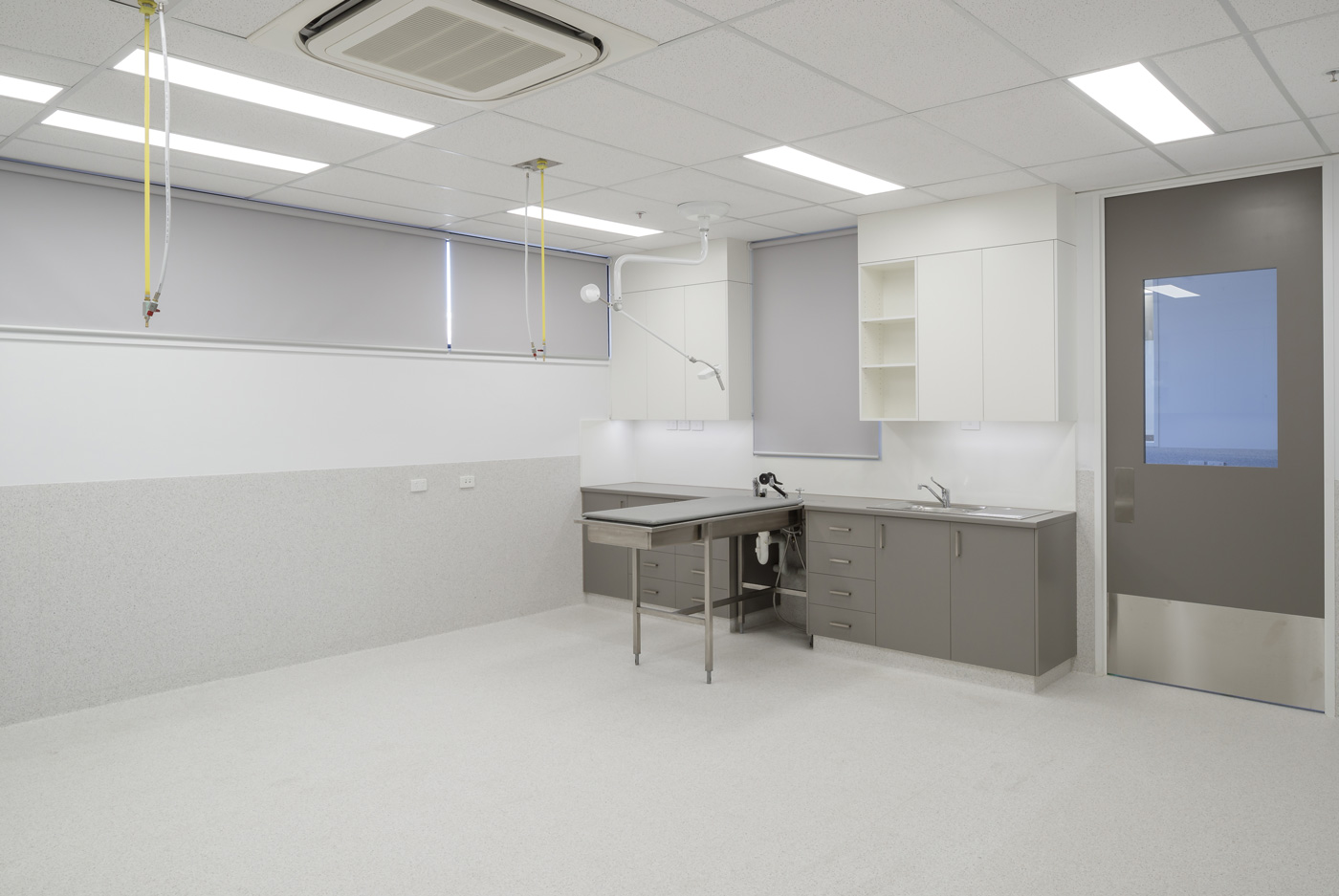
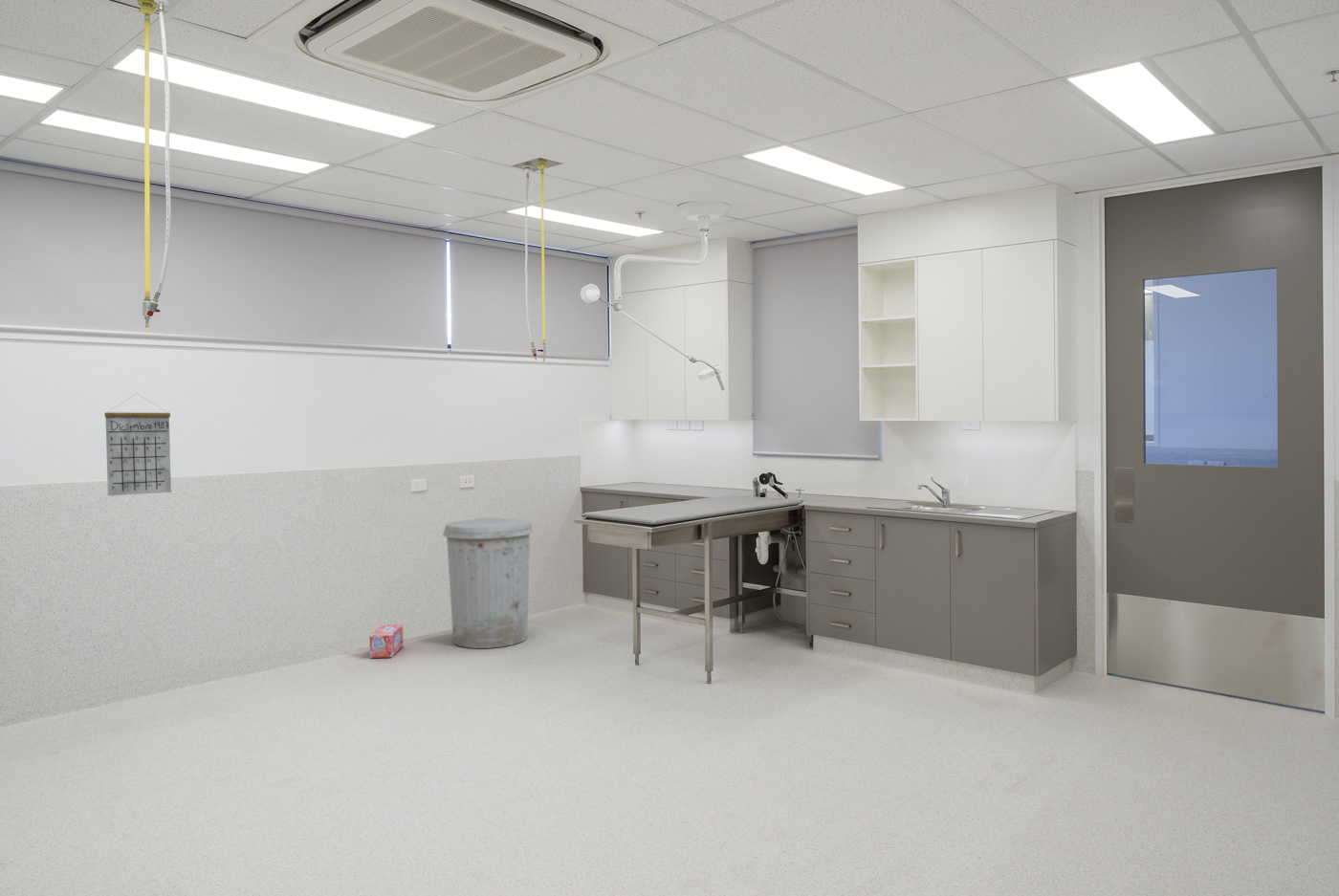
+ trash can (489, 579)
+ box (386, 640)
+ calendar (139, 444)
